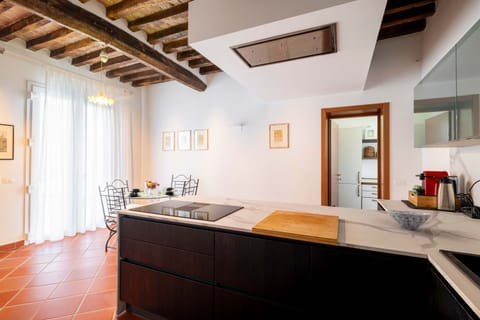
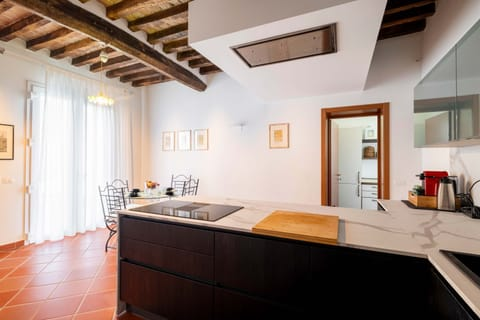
- bowl (408, 219)
